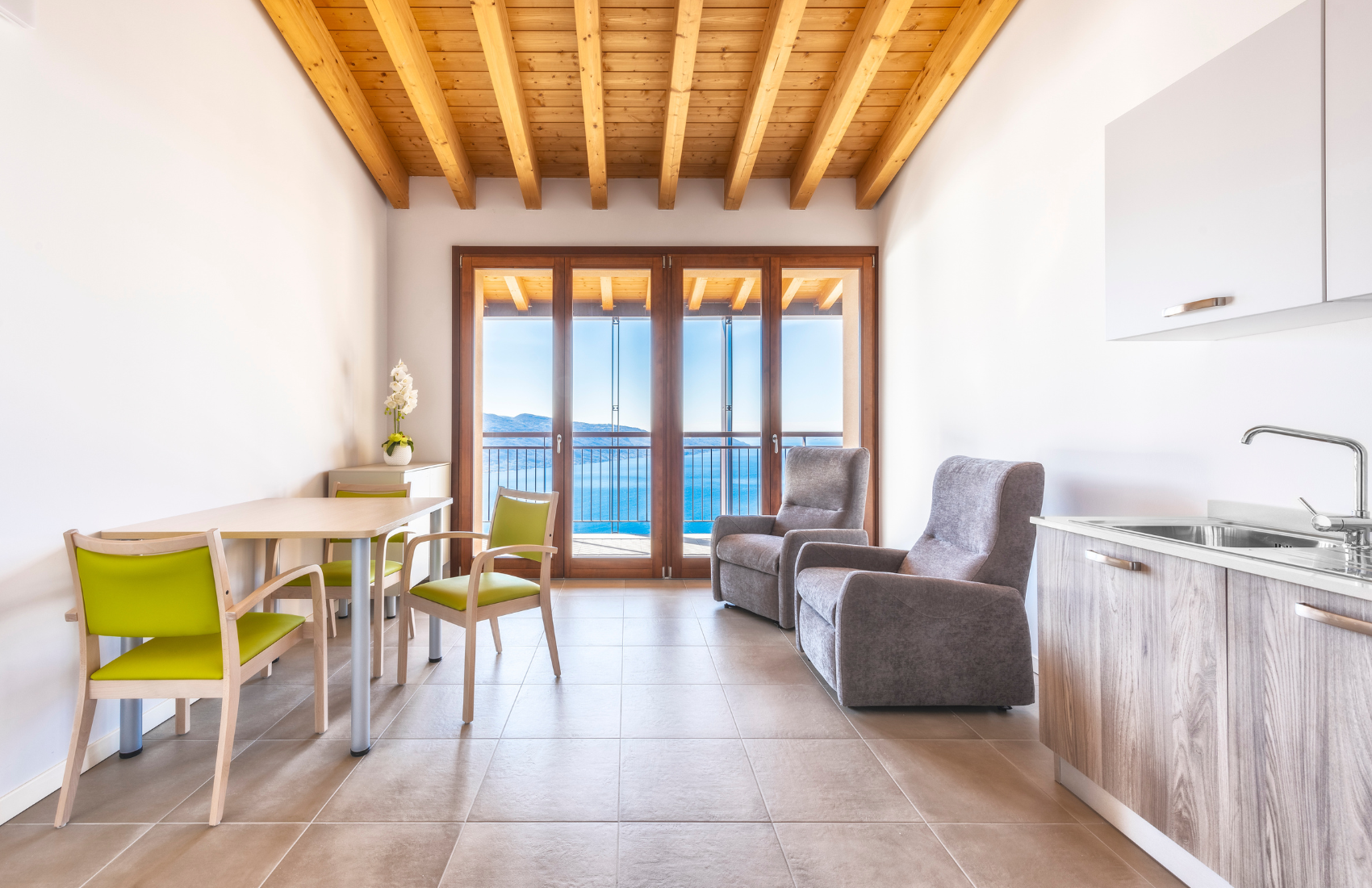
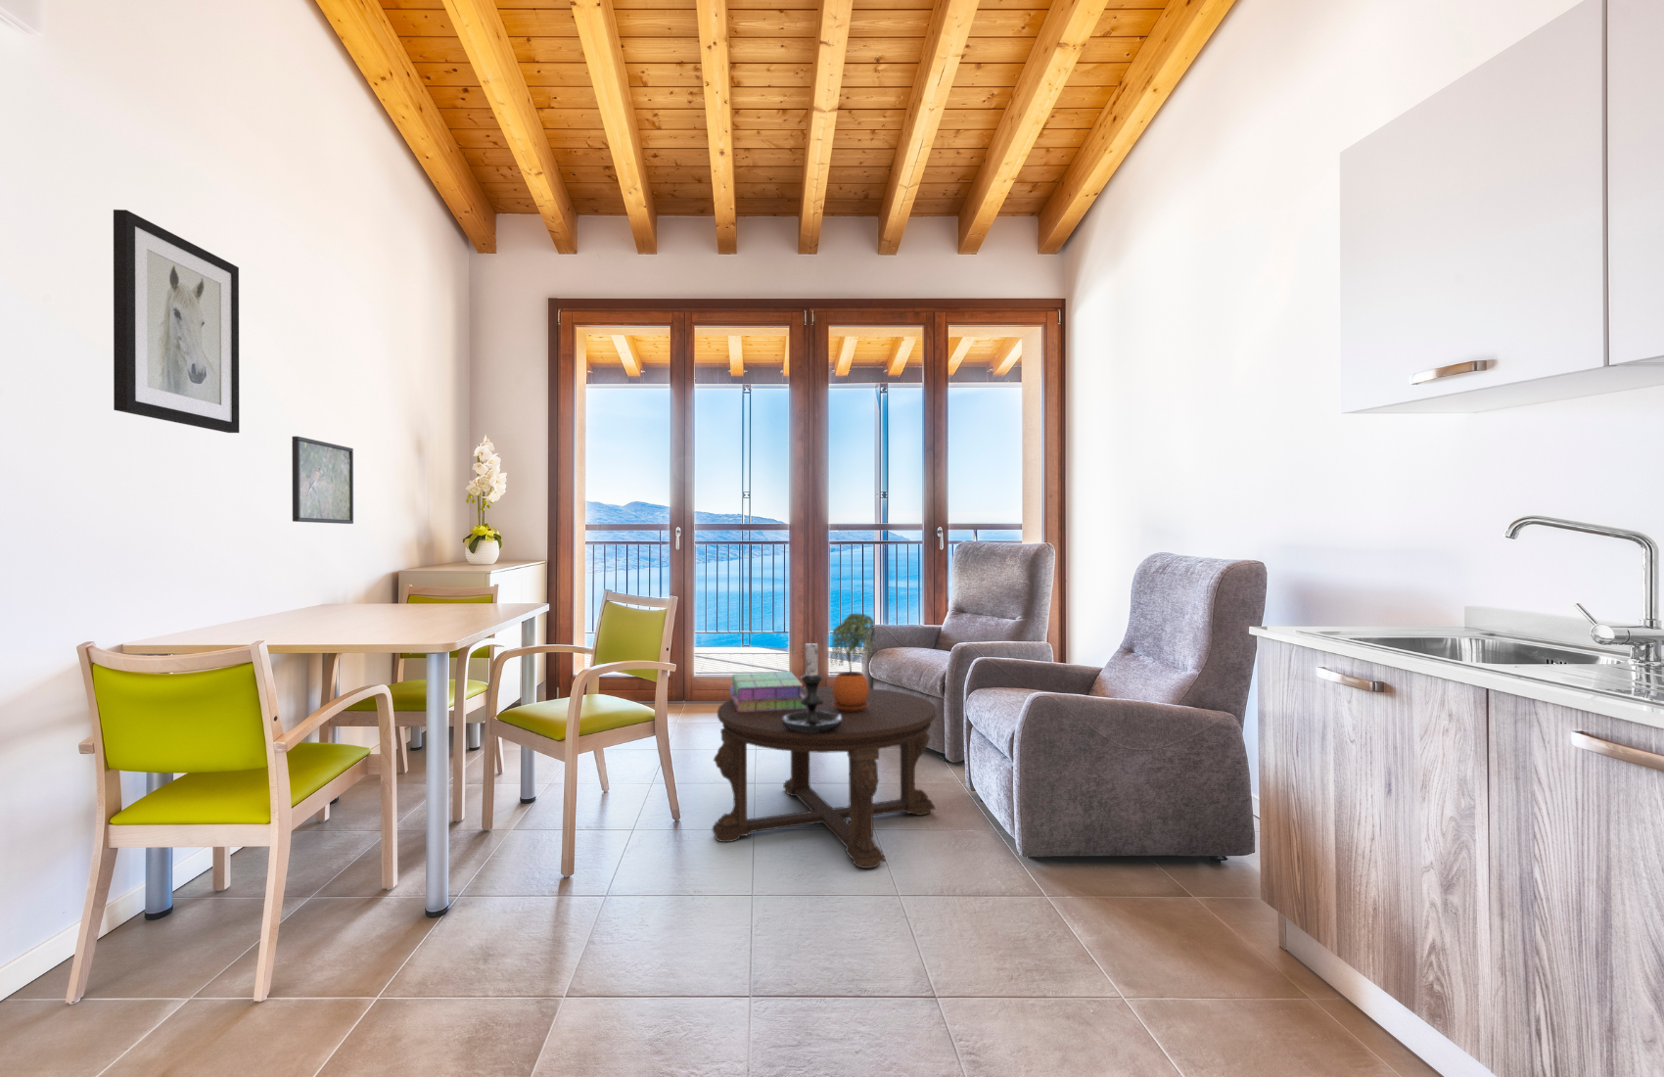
+ candle holder (813, 683)
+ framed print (324, 481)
+ coffee table (827, 752)
+ potted plant (853, 661)
+ wall art (182, 332)
+ stack of books (765, 690)
